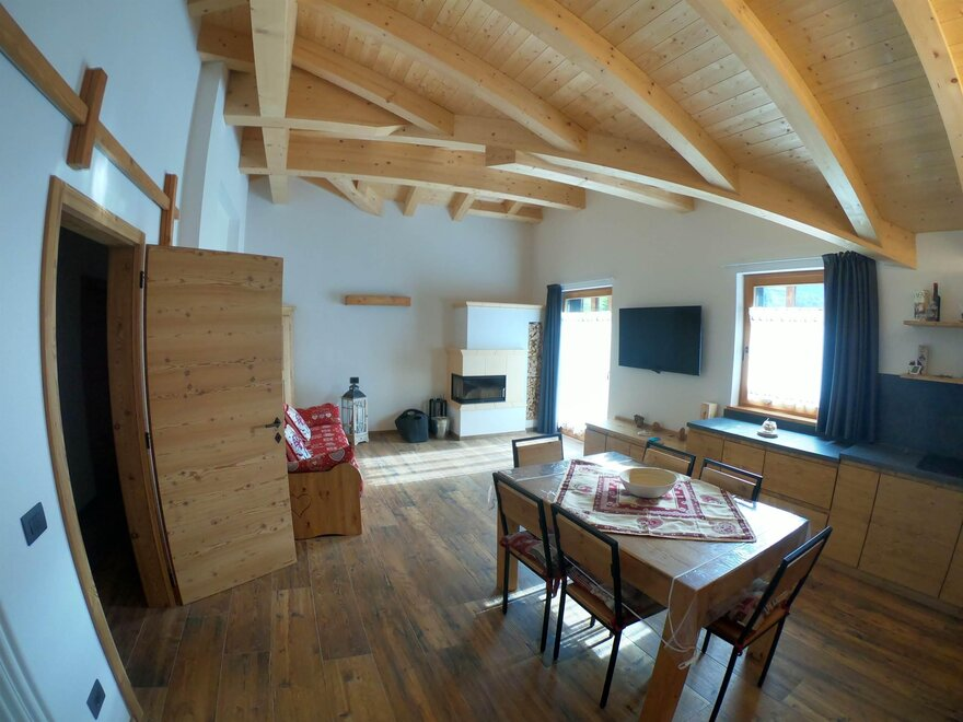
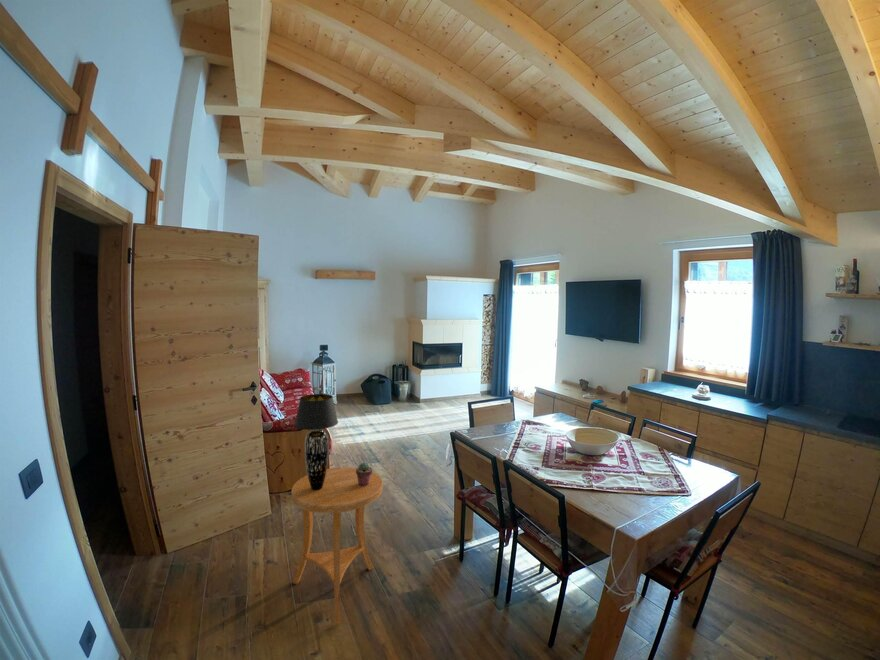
+ side table (338, 536)
+ potted succulent (364, 473)
+ table lamp (316, 442)
